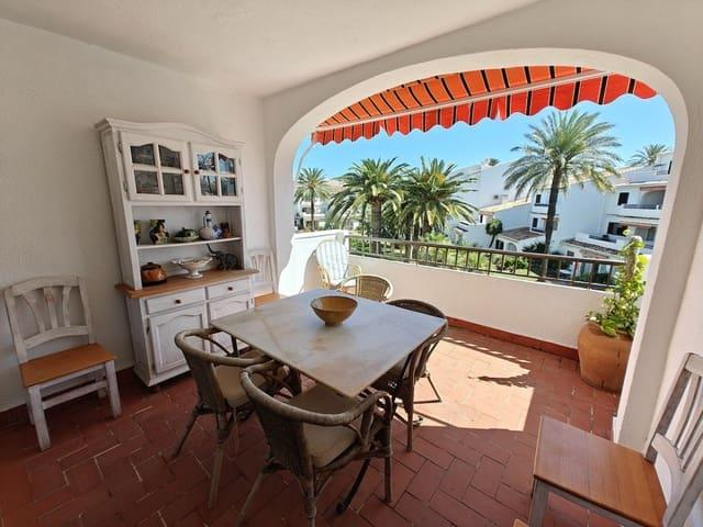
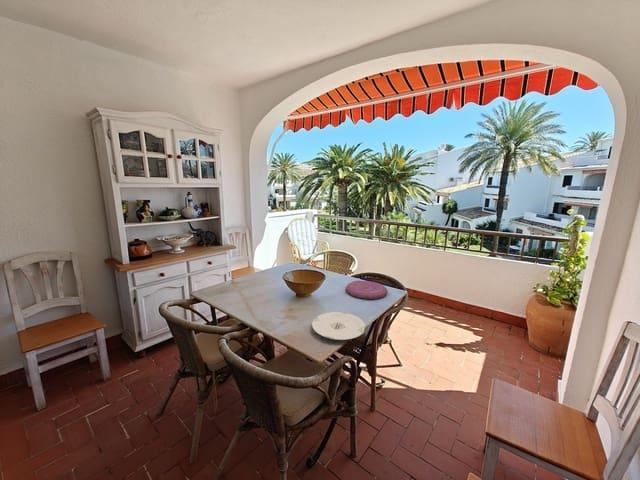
+ plate (366, 288)
+ plate (338, 326)
